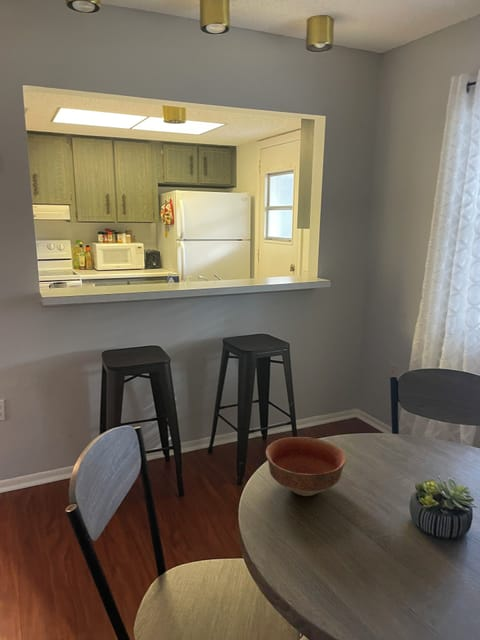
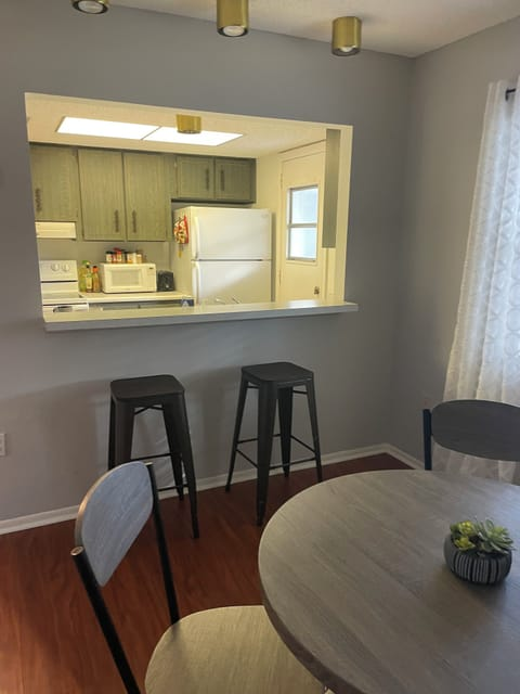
- bowl (305, 470)
